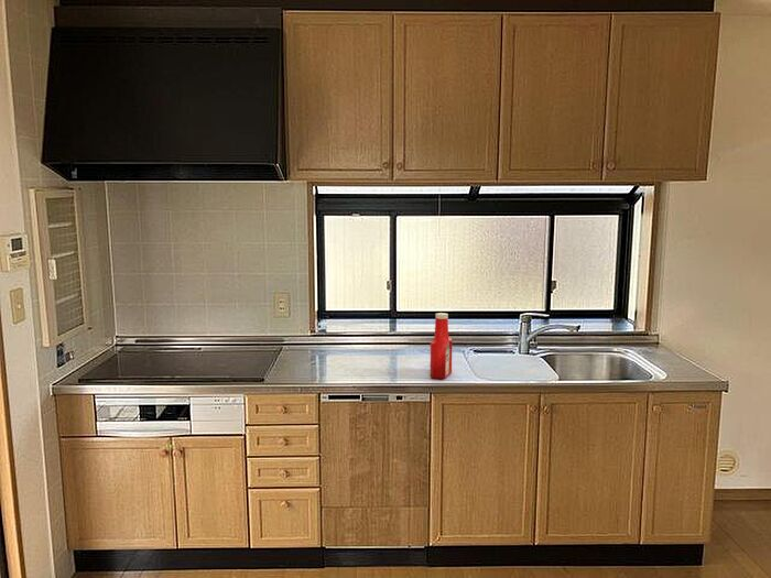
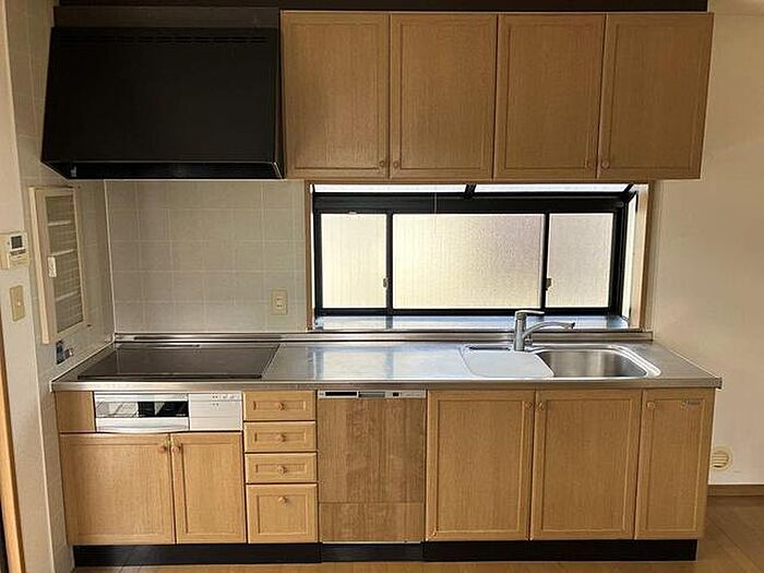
- soap bottle (441, 343)
